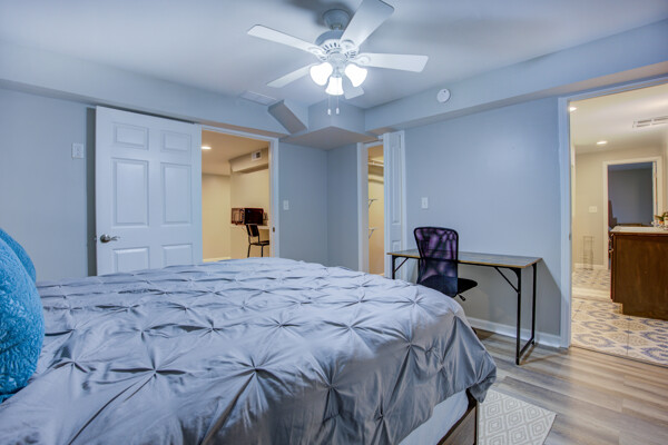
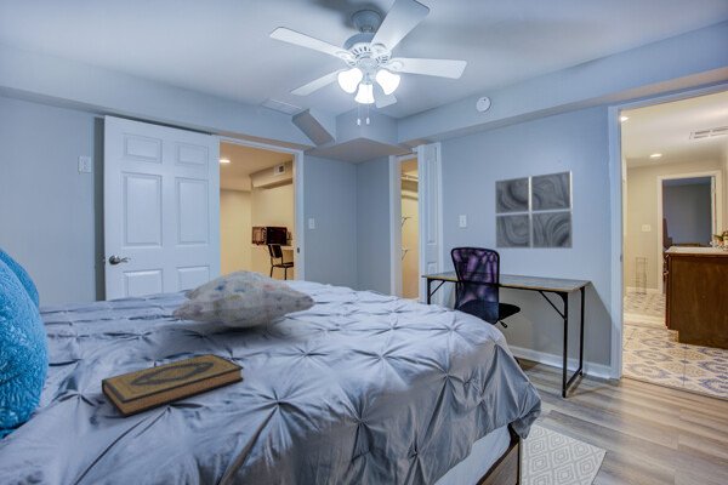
+ wall art (531, 213)
+ hardback book (175, 378)
+ decorative pillow (244, 298)
